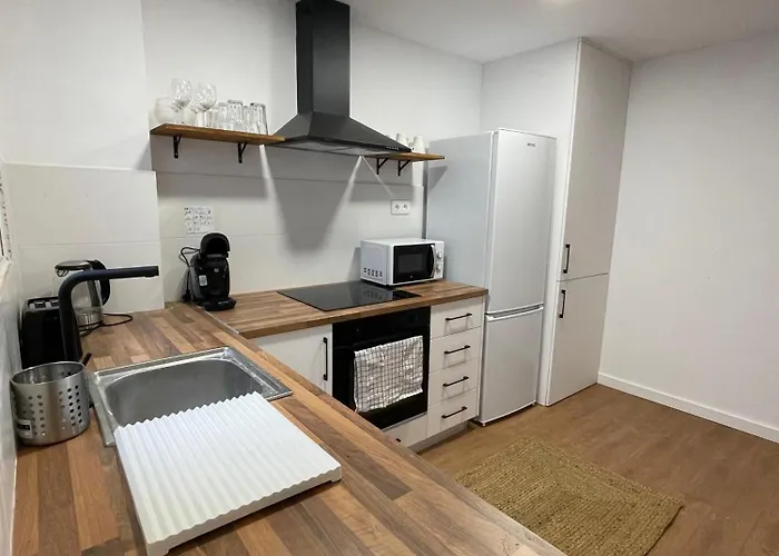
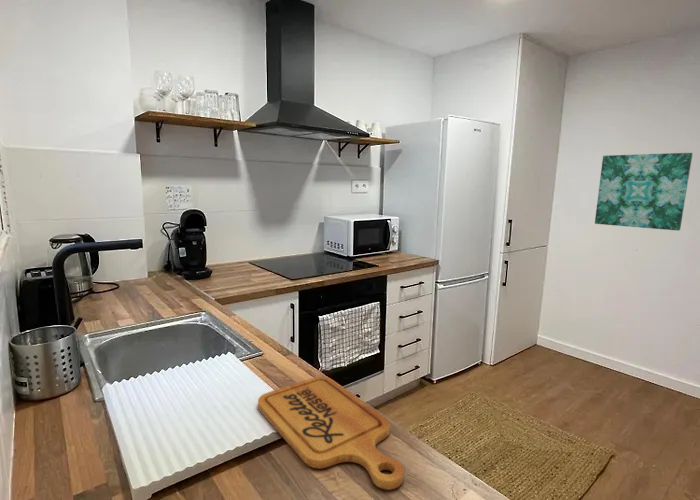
+ cutting board (334, 426)
+ wall art (639, 191)
